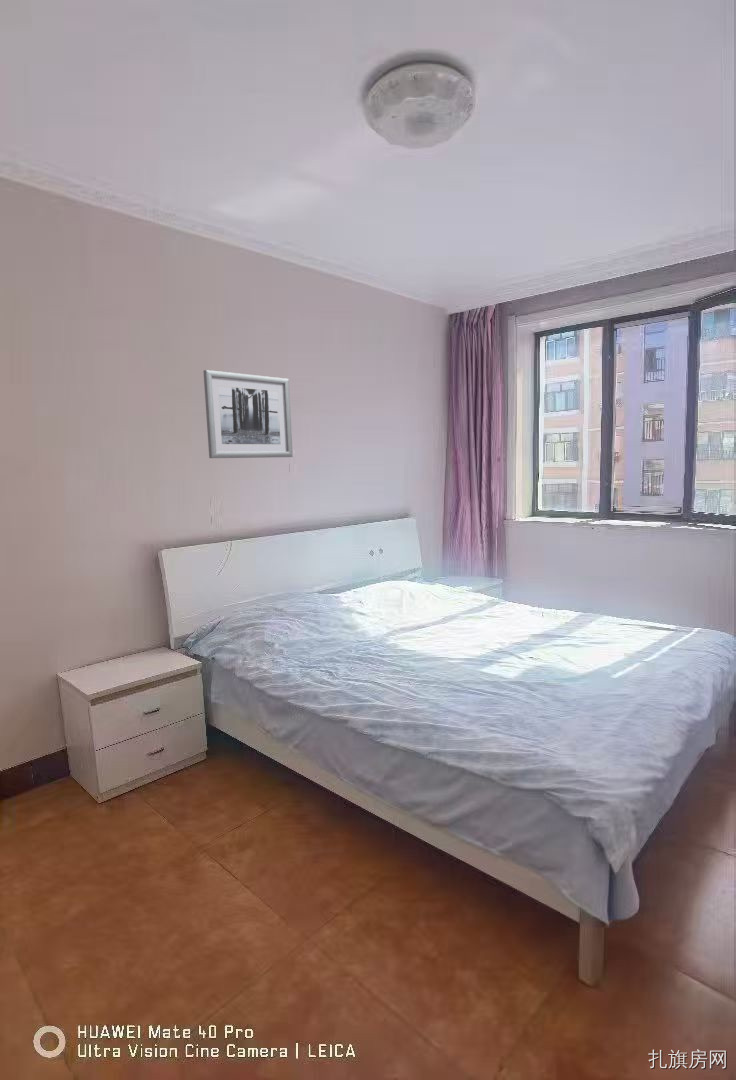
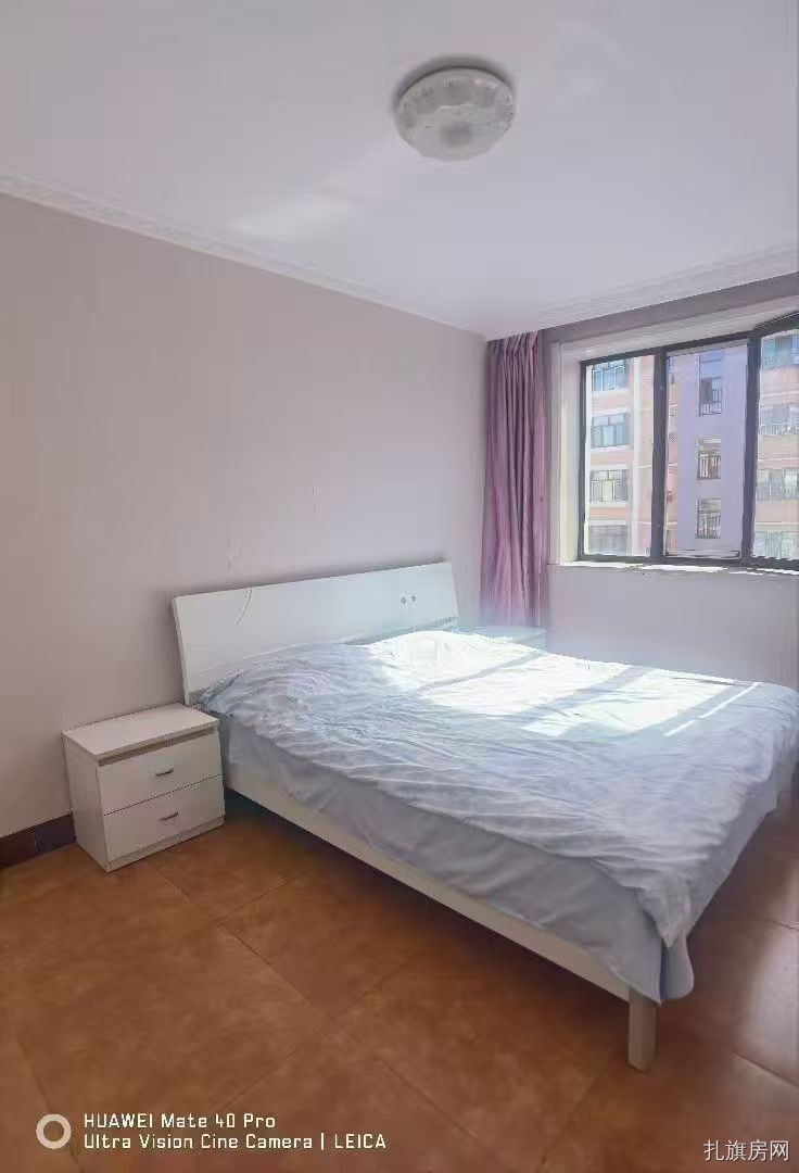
- wall art (251, 416)
